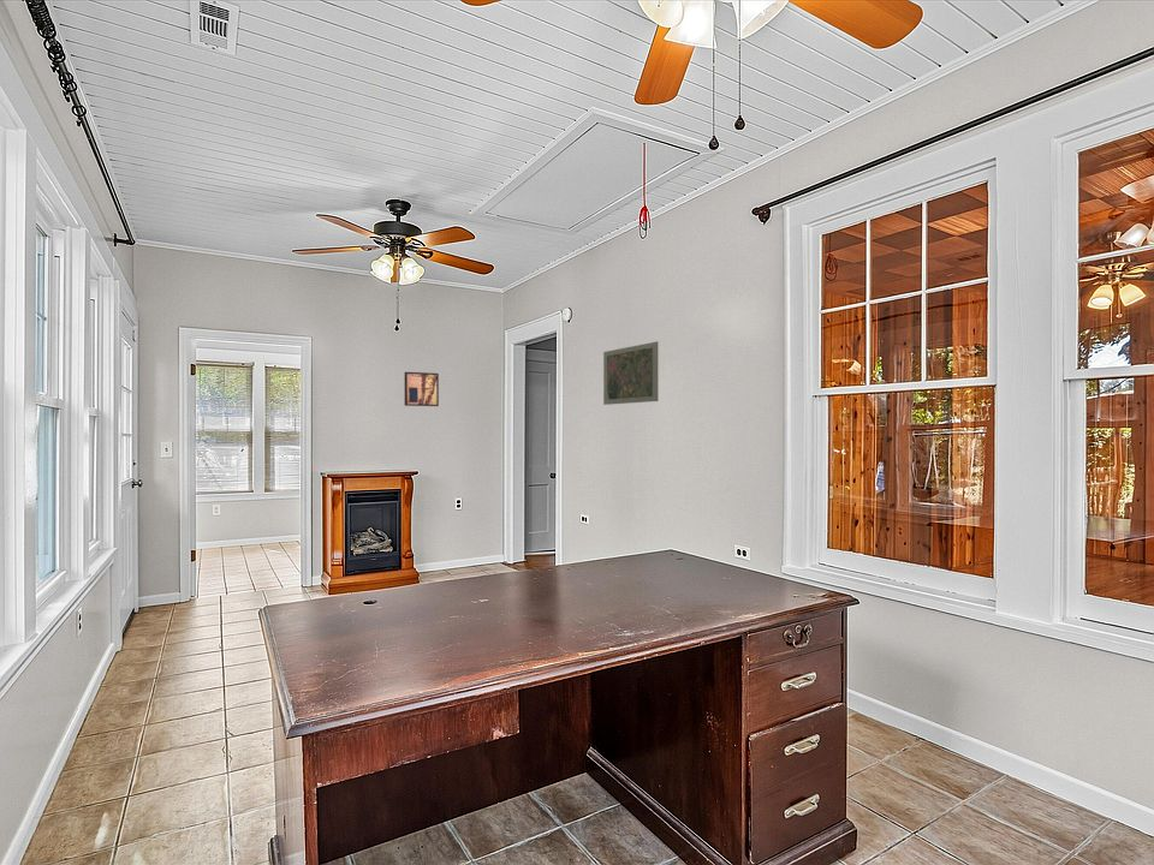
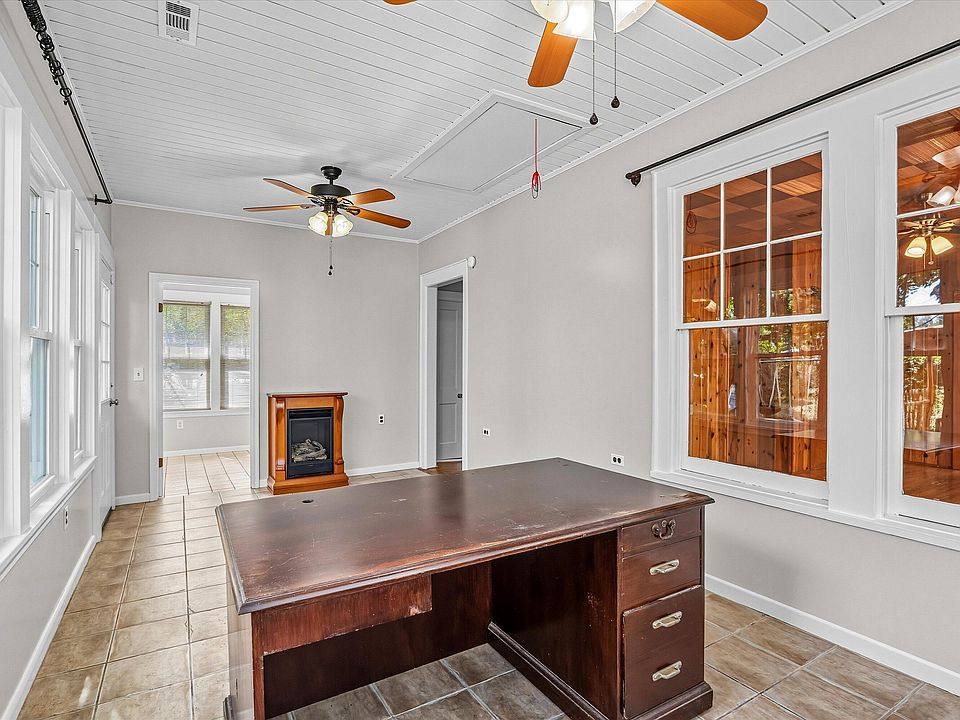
- road map (627, 375)
- wall art (421, 389)
